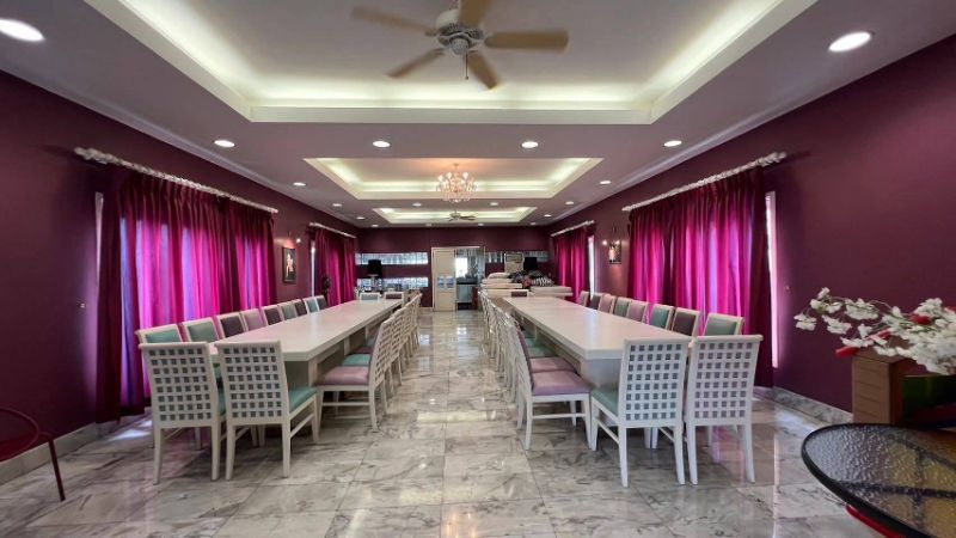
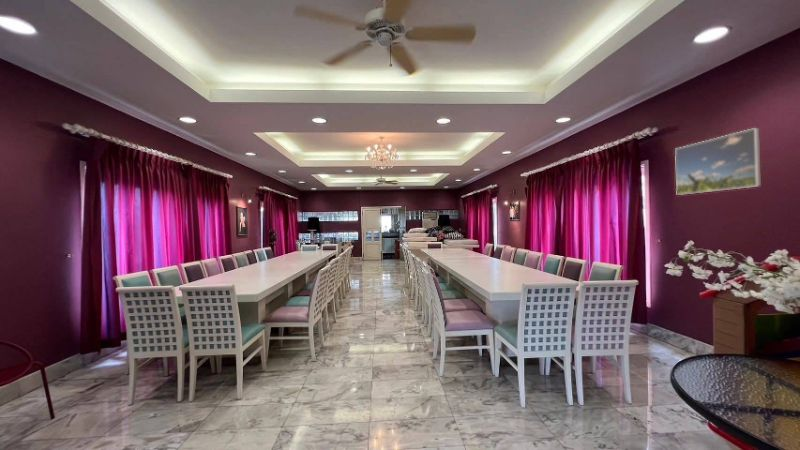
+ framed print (712, 165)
